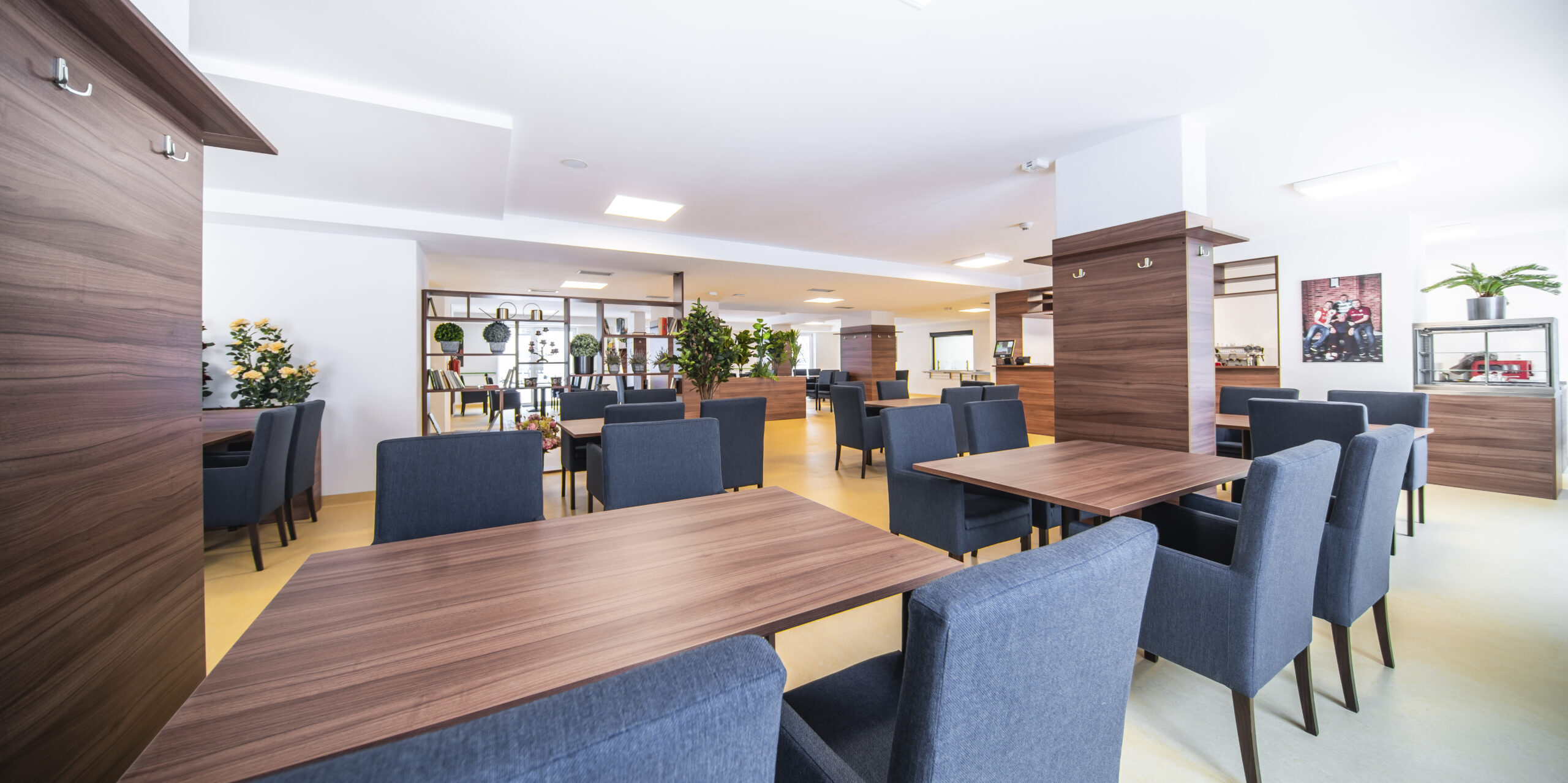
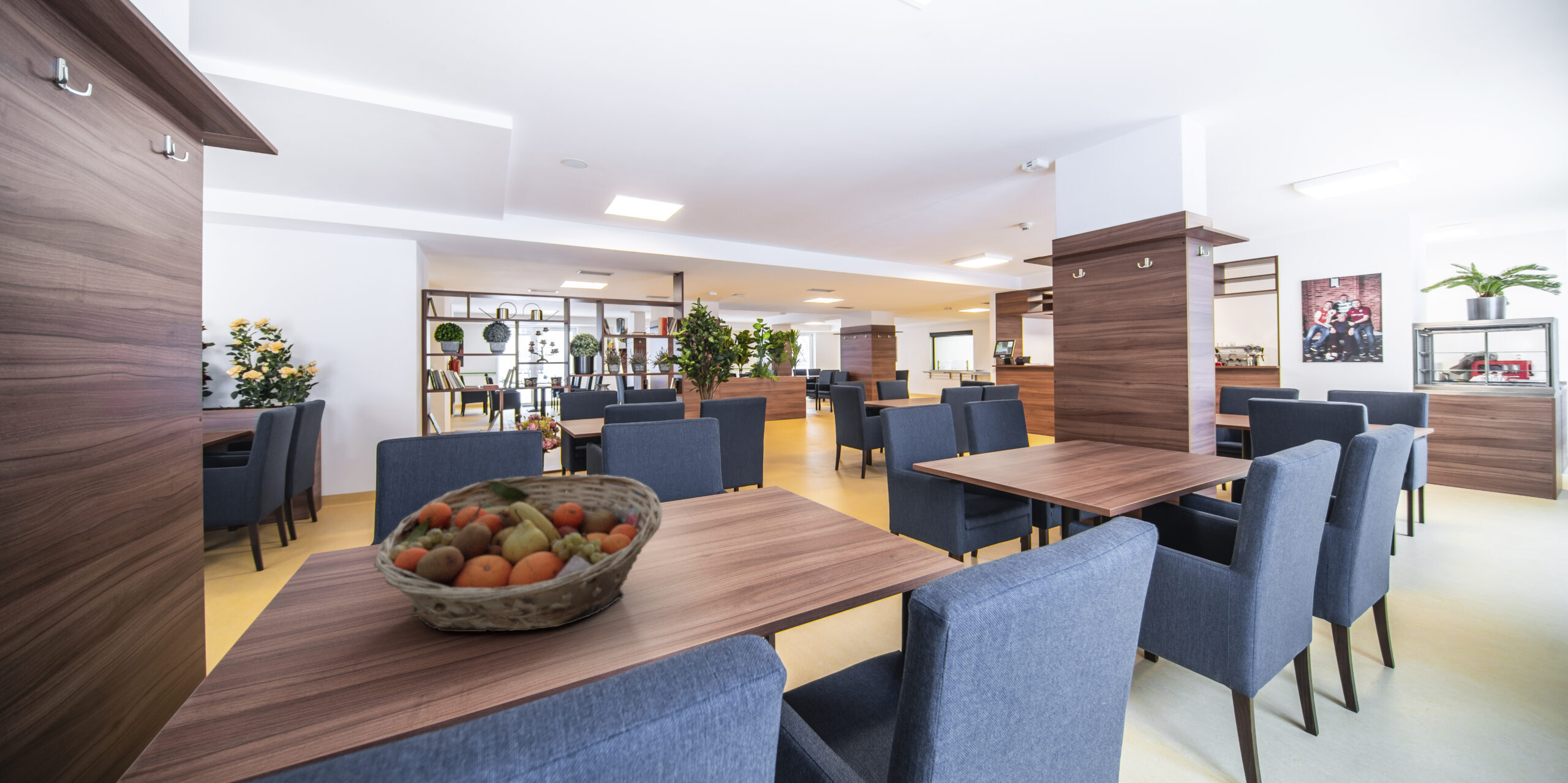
+ fruit basket (530, 542)
